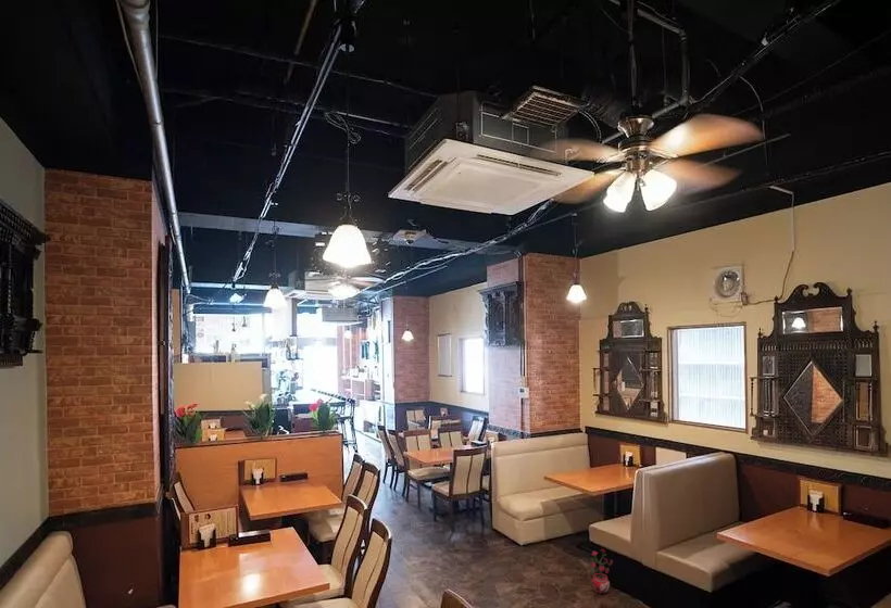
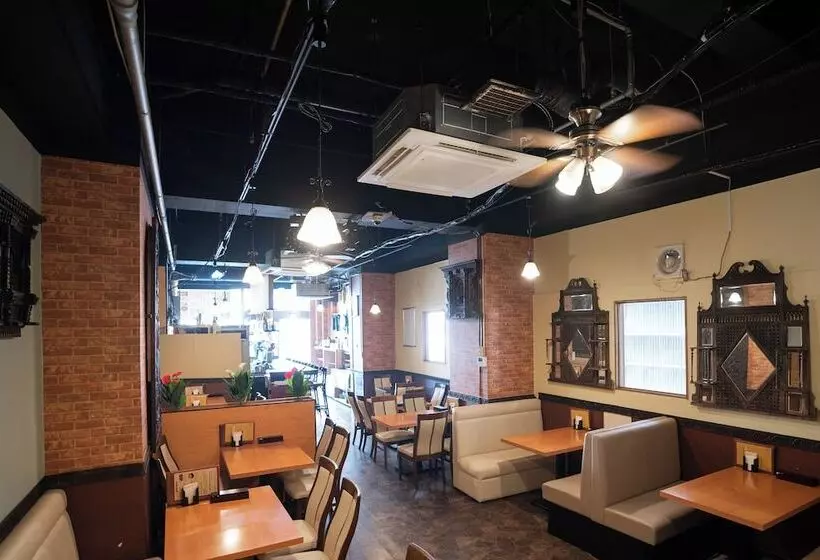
- potted plant (600, 569)
